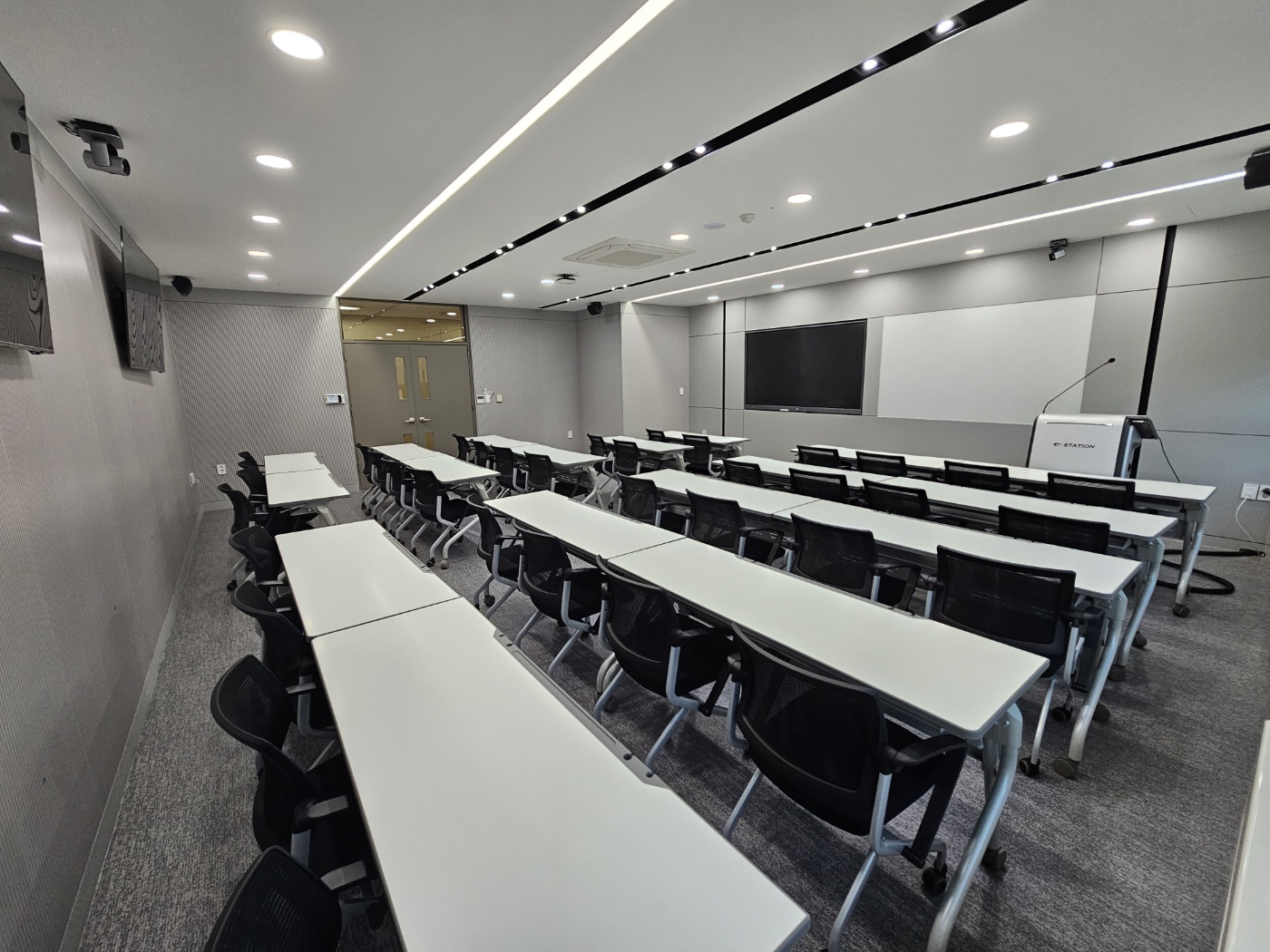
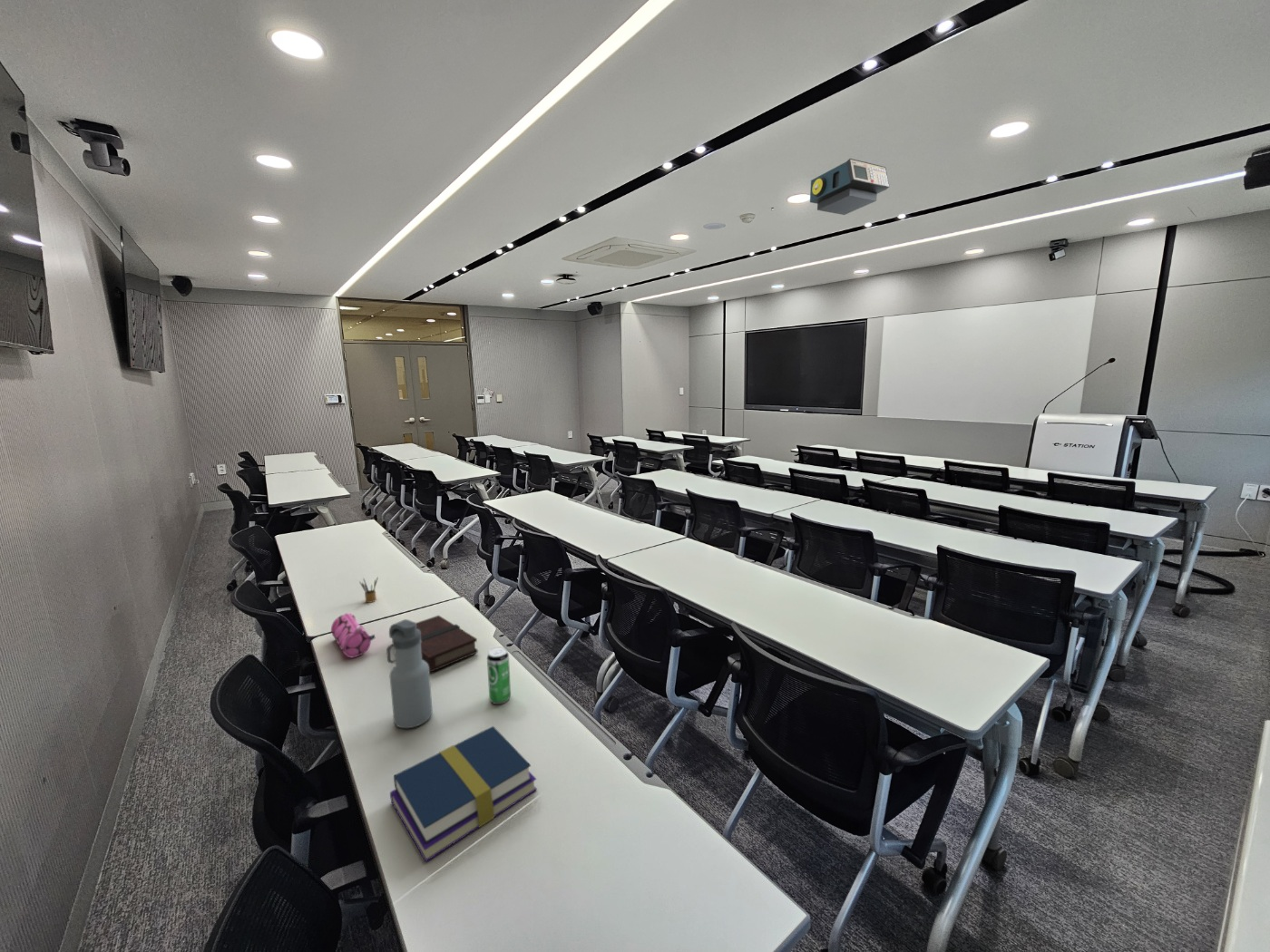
+ pencil case (350, 632)
+ pencil box (371, 589)
+ book (435, 641)
+ book (464, 782)
+ projector (848, 184)
+ water bottle (408, 671)
+ beverage can (499, 675)
